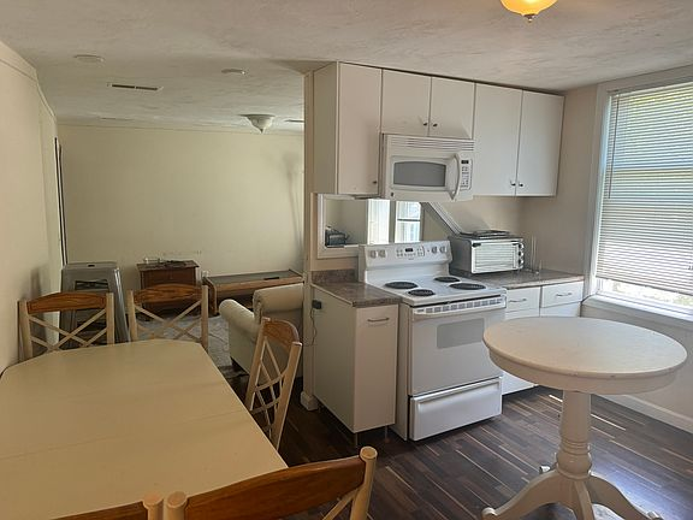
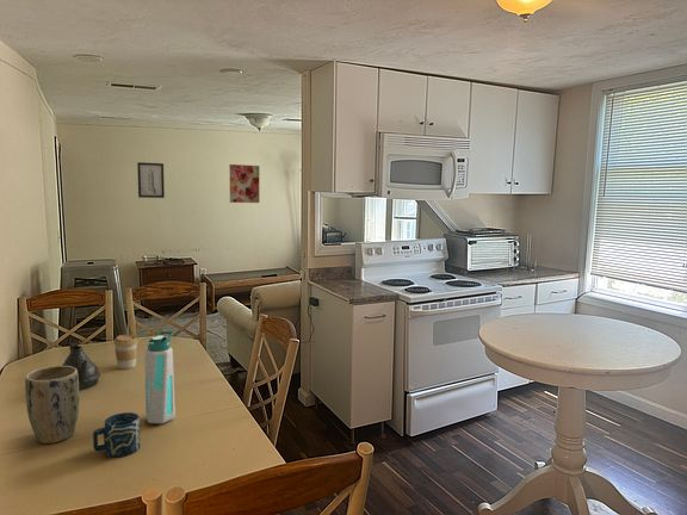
+ cup (117, 435)
+ plant pot (54, 404)
+ coffee cup (126, 350)
+ wall art (245, 184)
+ teapot (78, 367)
+ wall art (150, 180)
+ water bottle (160, 377)
